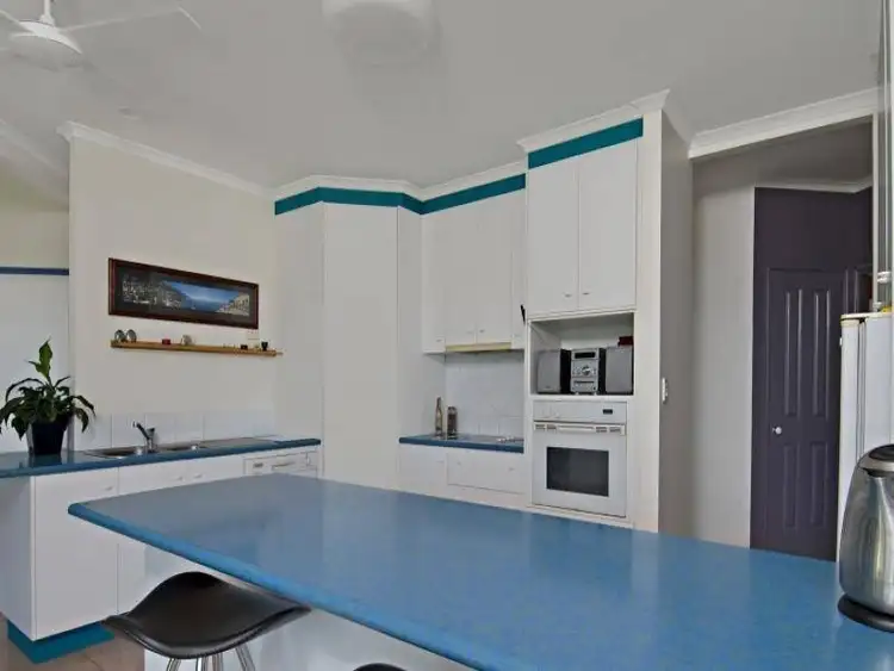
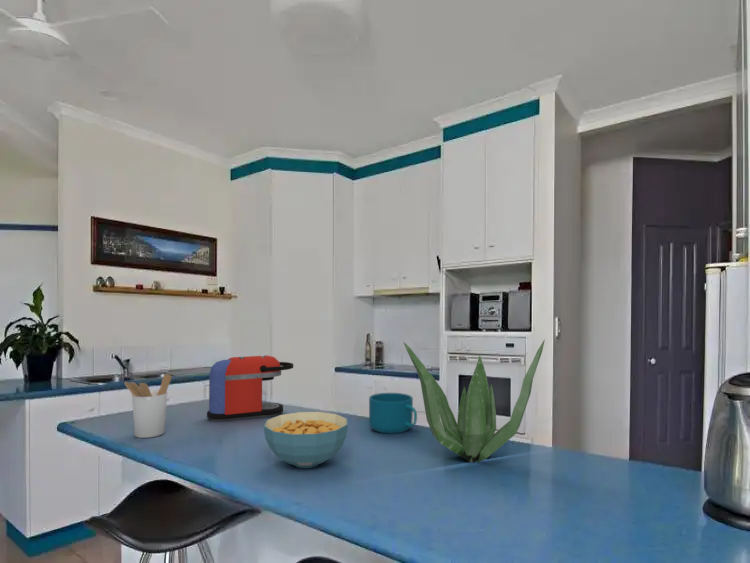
+ utensil holder (145, 405)
+ plant (468, 400)
+ coffee maker (251, 385)
+ cup (395, 414)
+ cereal bowl (306, 442)
